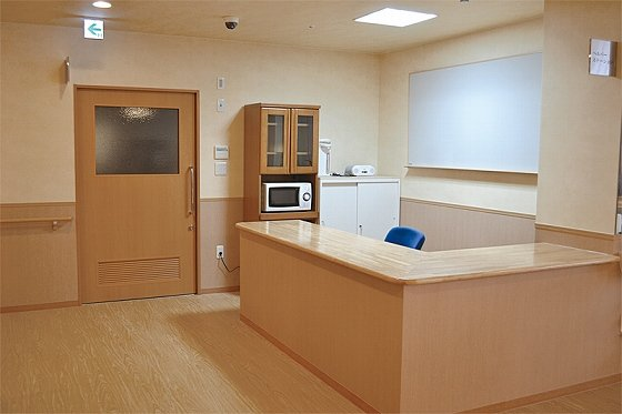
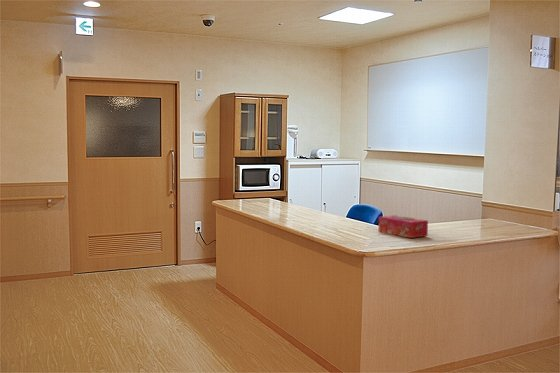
+ tissue box (402, 226)
